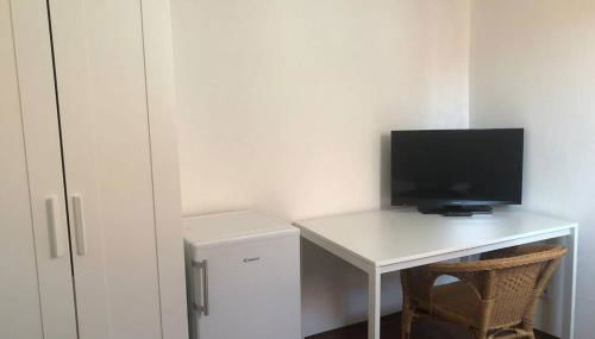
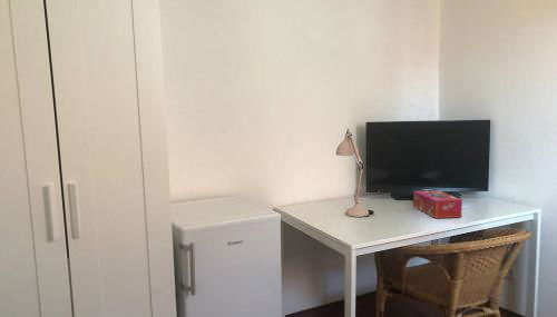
+ desk lamp (359, 169)
+ tissue box (436, 202)
